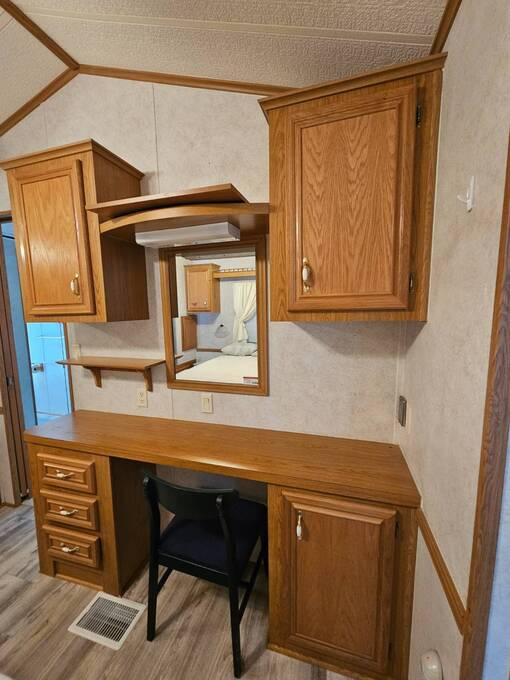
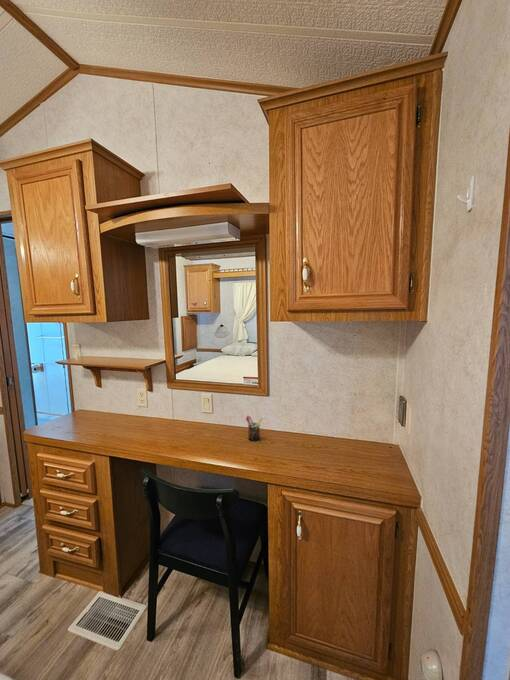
+ pen holder (253, 427)
